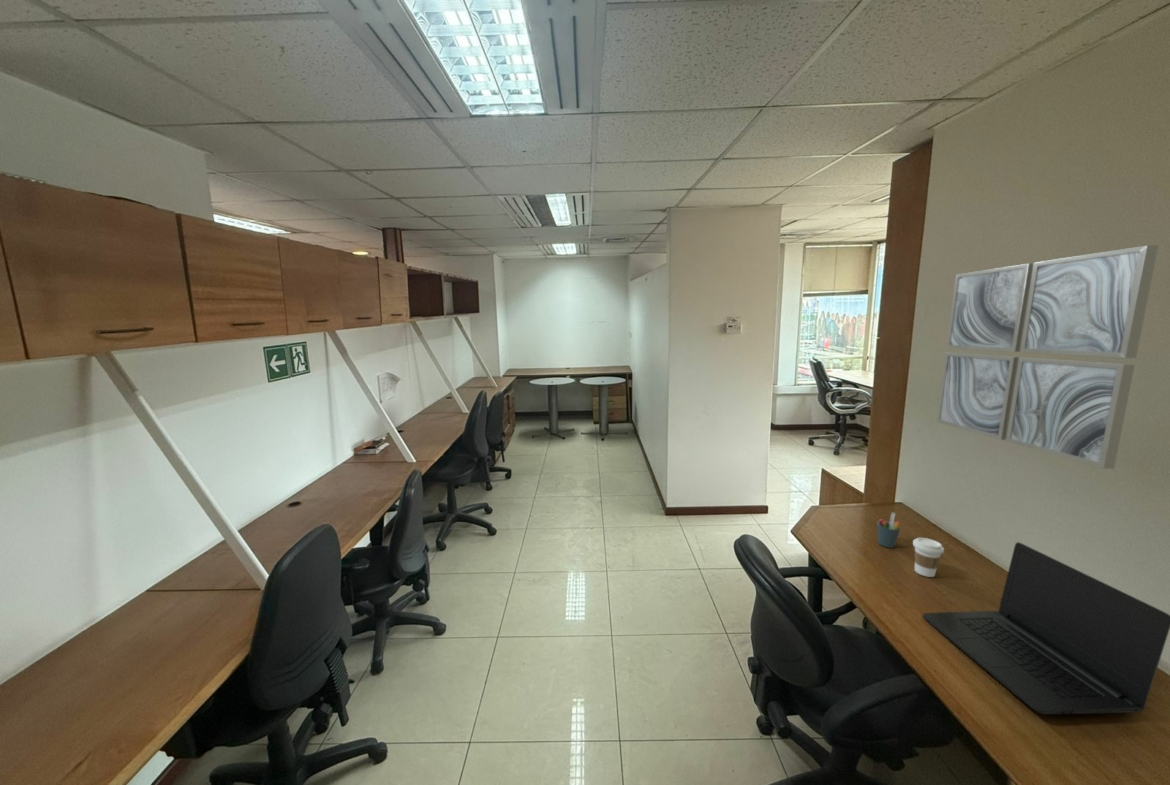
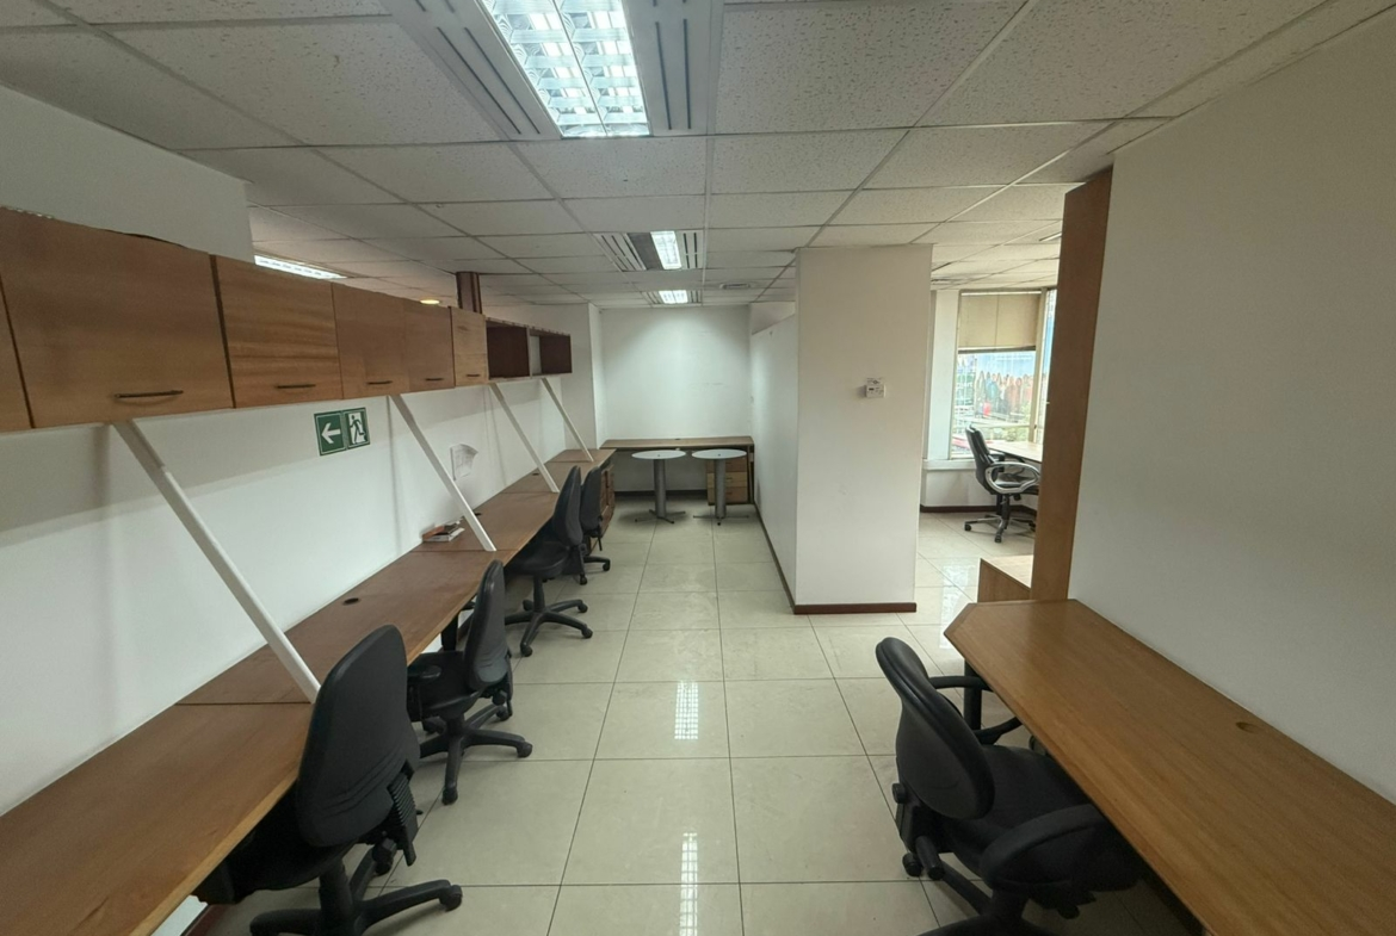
- coffee cup (926, 557)
- pen holder (888, 529)
- wall art (1021, 357)
- laptop (1027, 616)
